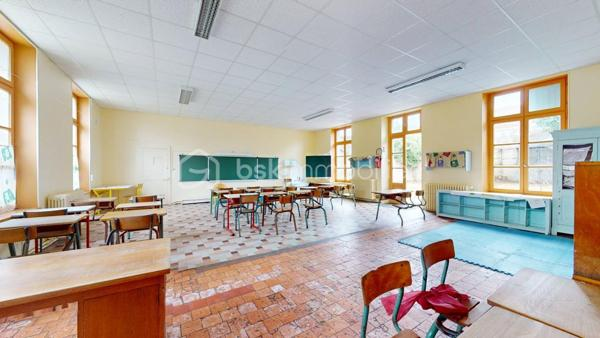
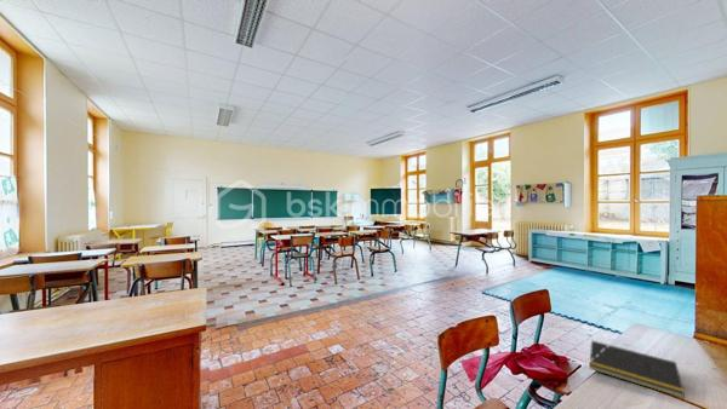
+ notepad (631, 365)
